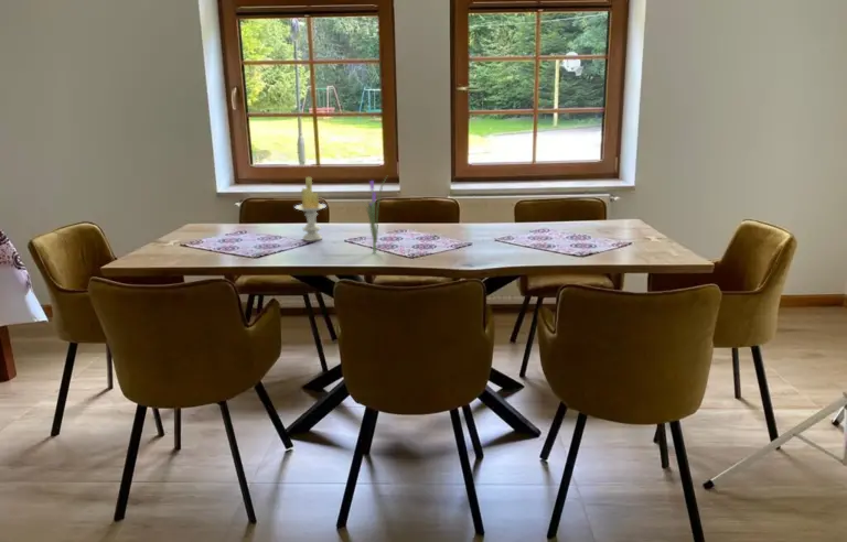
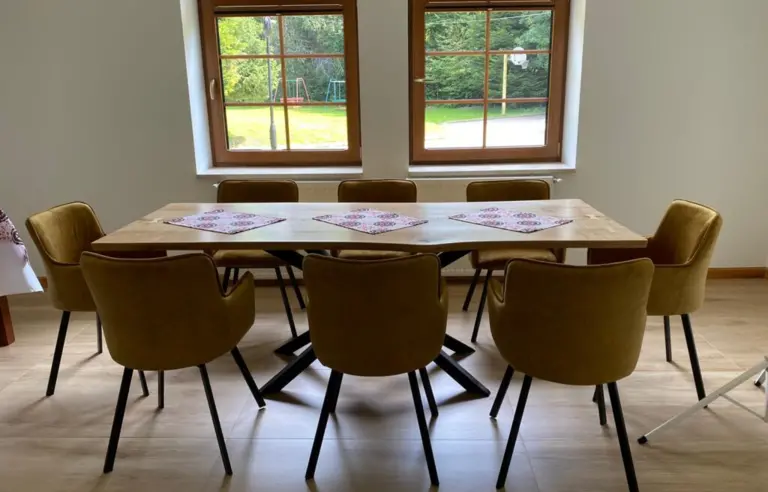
- flower arrangement (372, 215)
- candle (310, 208)
